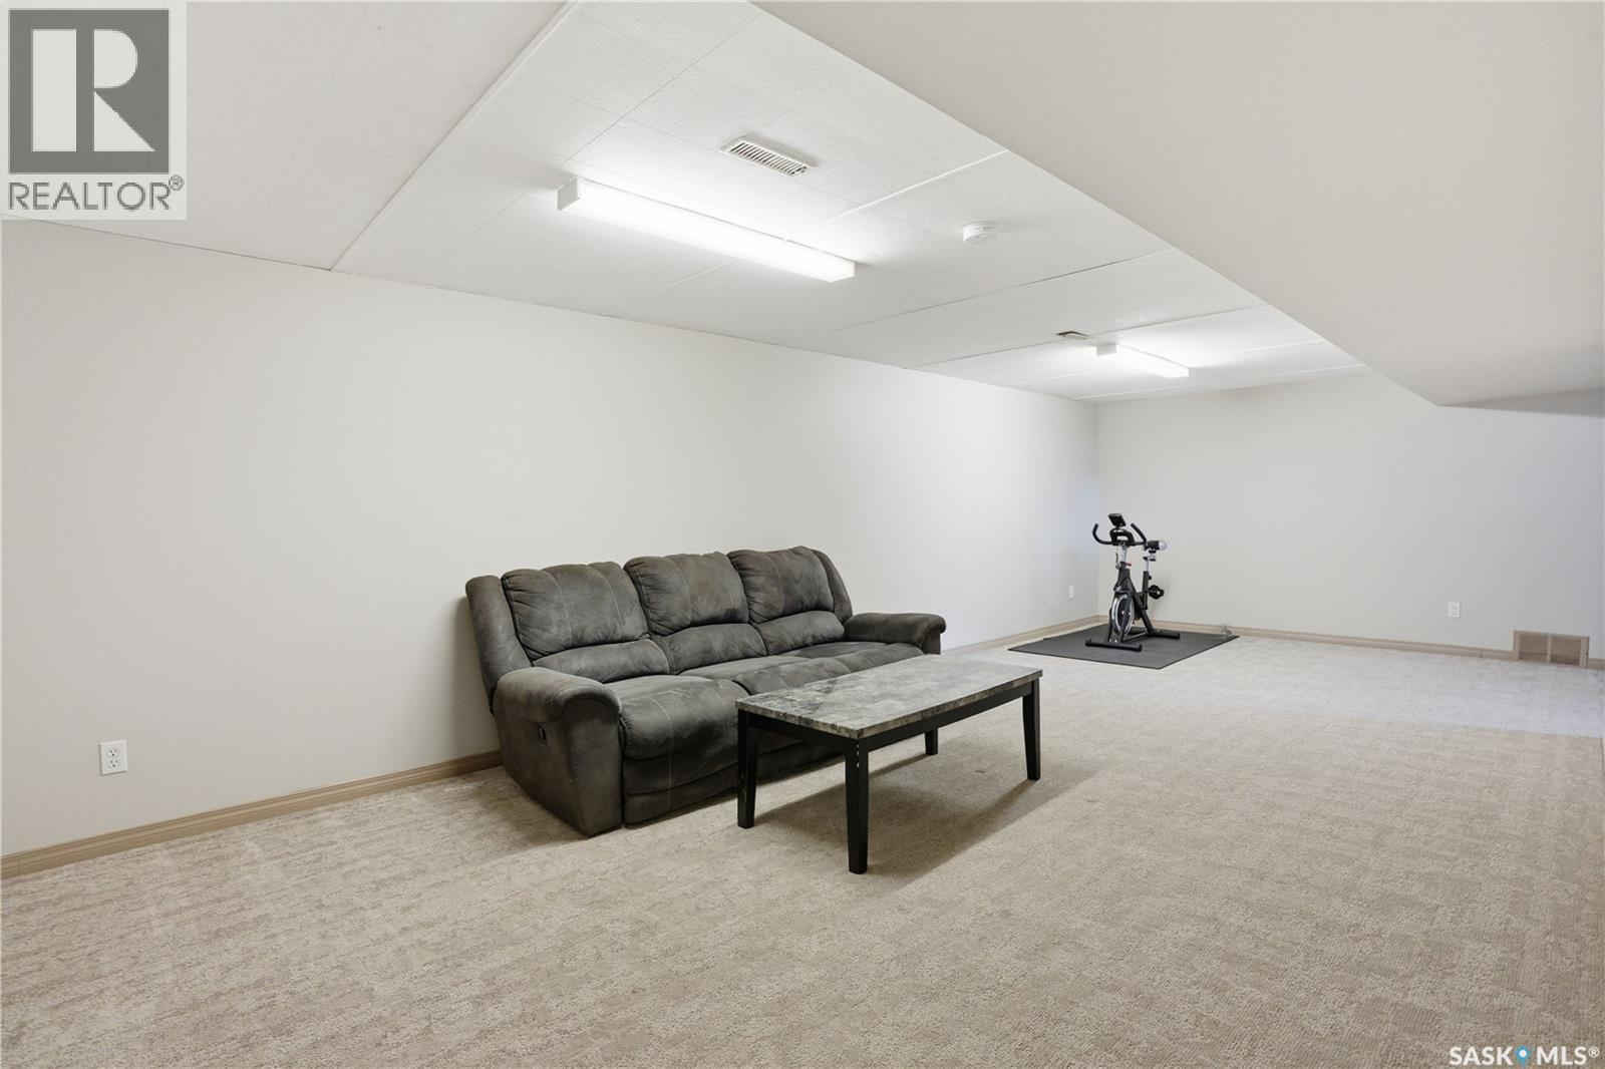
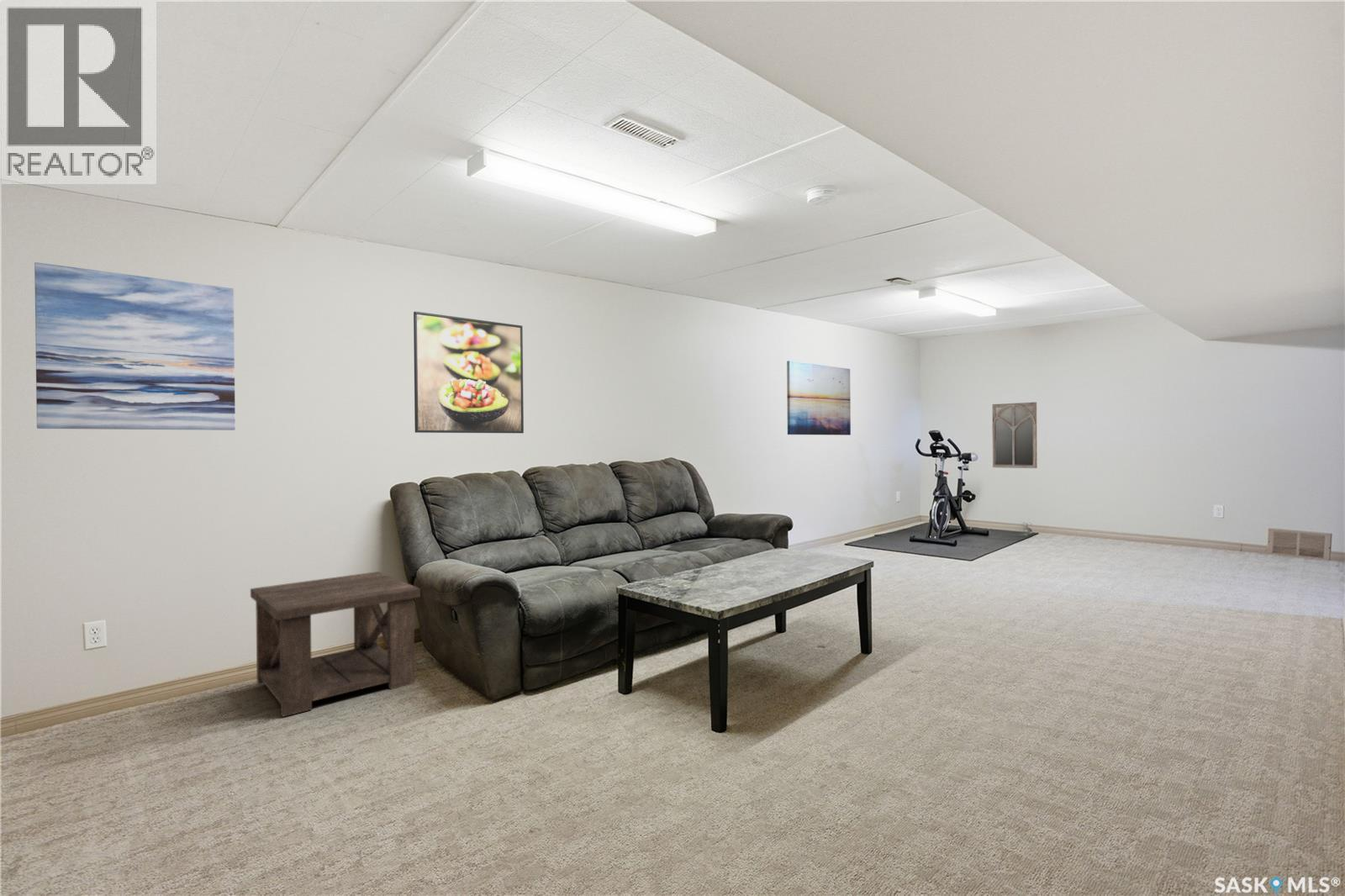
+ home mirror (1014, 435)
+ side table (336, 652)
+ wall art (142, 353)
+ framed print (472, 376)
+ wall art (820, 399)
